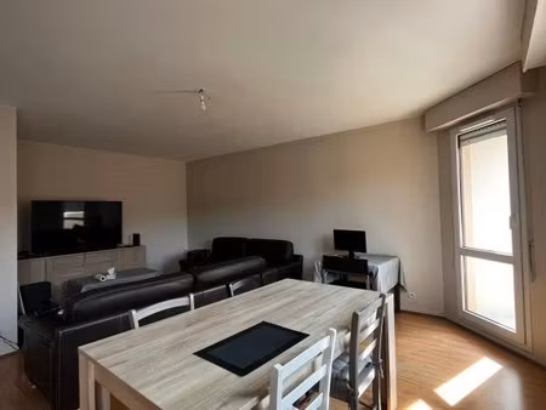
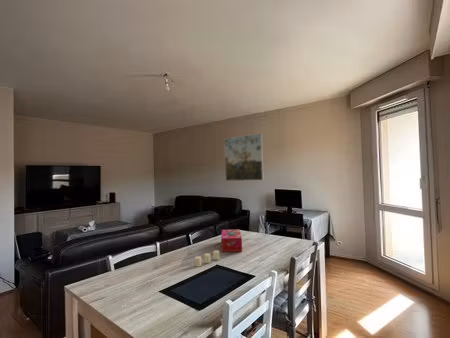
+ candle (207, 258)
+ tissue box (231, 239)
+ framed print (242, 158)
